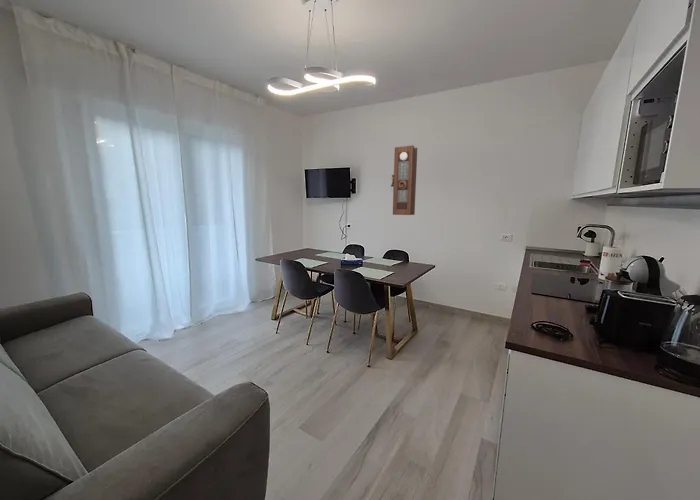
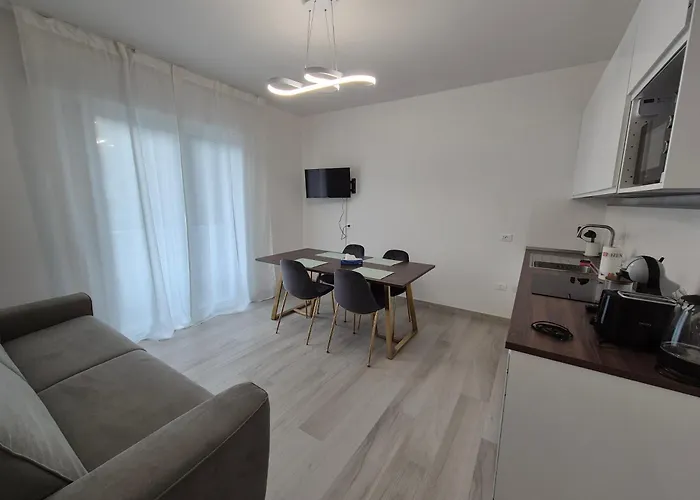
- pendulum clock (401, 181)
